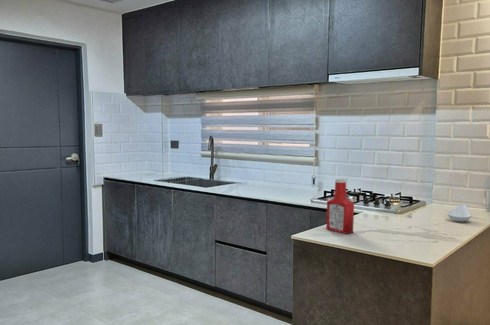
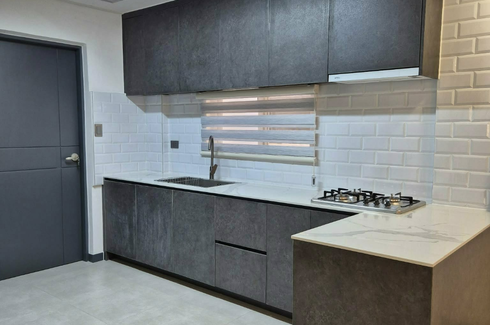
- soap bottle (340, 204)
- spoon rest (460, 212)
